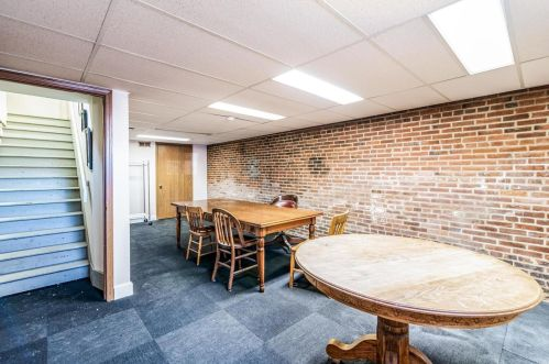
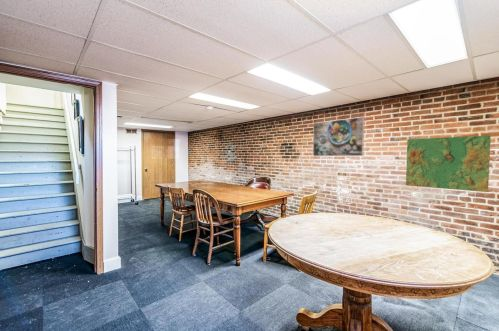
+ map (443, 163)
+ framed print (336, 138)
